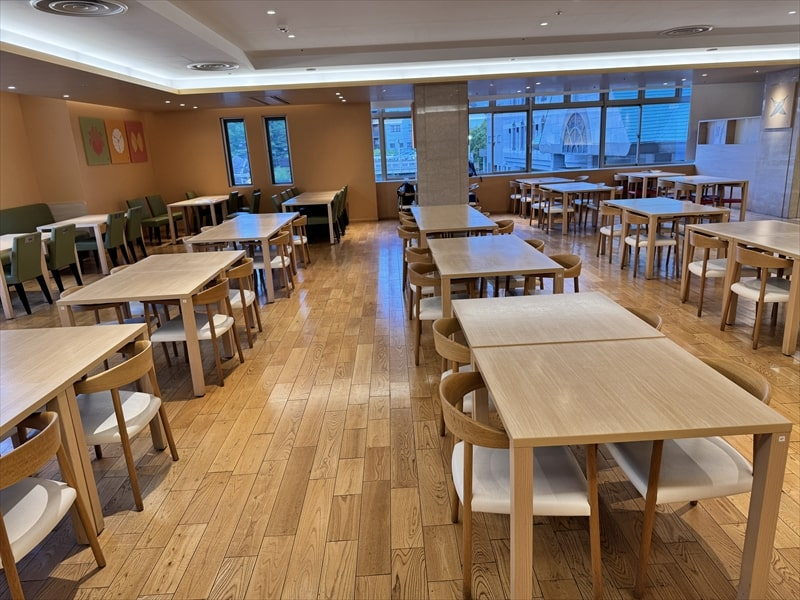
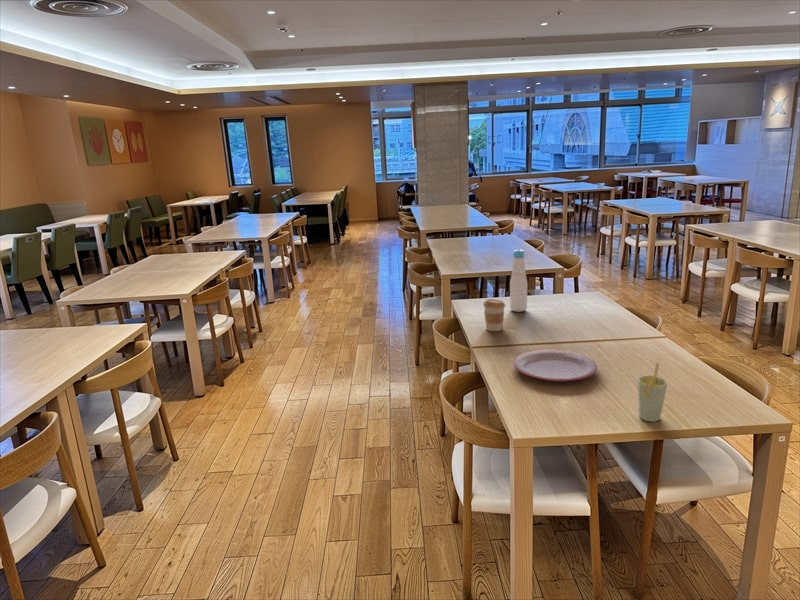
+ bottle (518, 279)
+ cup (650, 394)
+ plate (554, 366)
+ coffee cup (494, 314)
